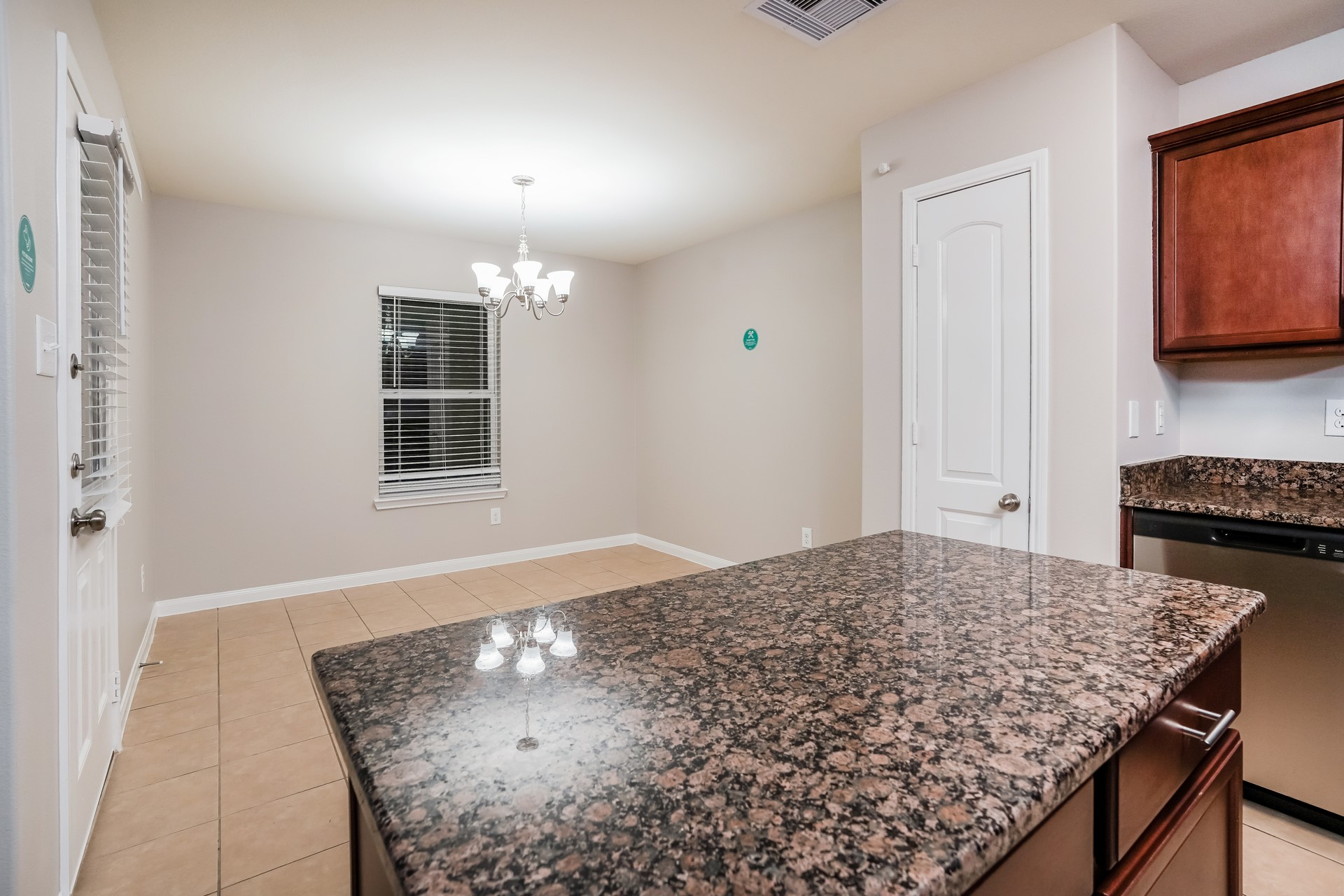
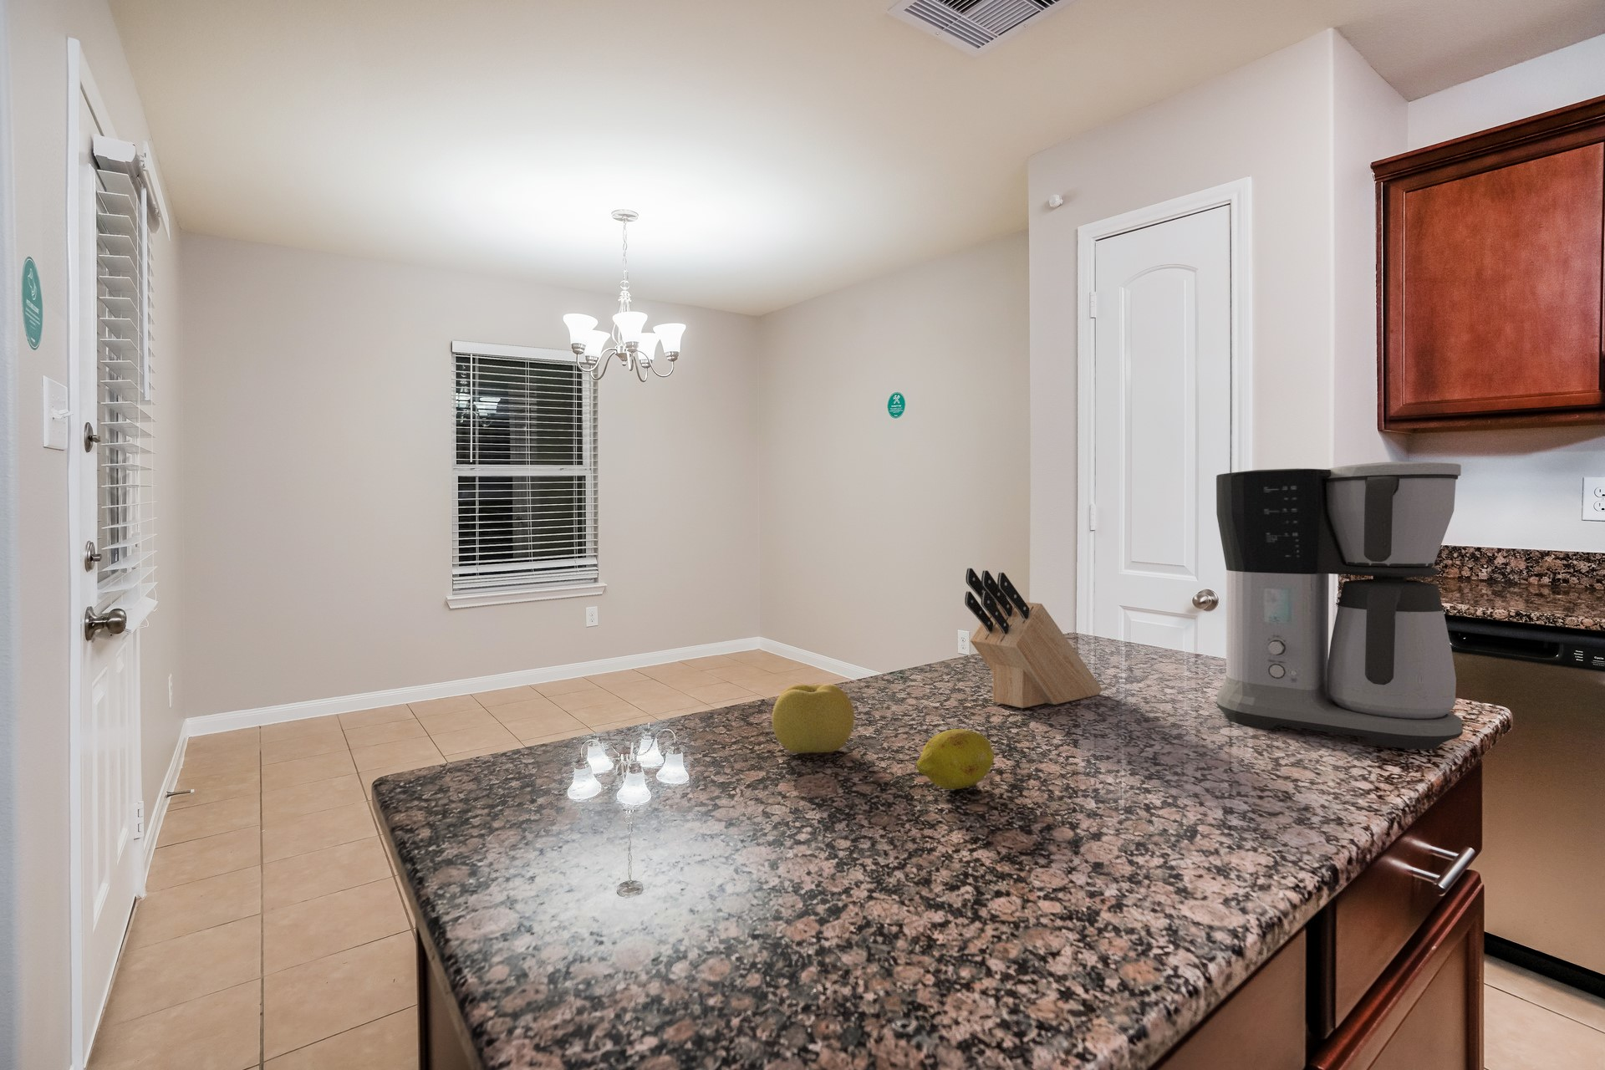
+ fruit (954, 760)
+ fruit (812, 718)
+ knife block (1029, 633)
+ coffee maker (1328, 597)
